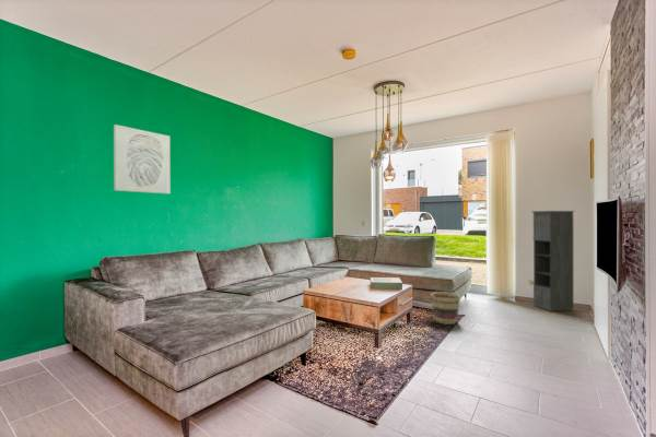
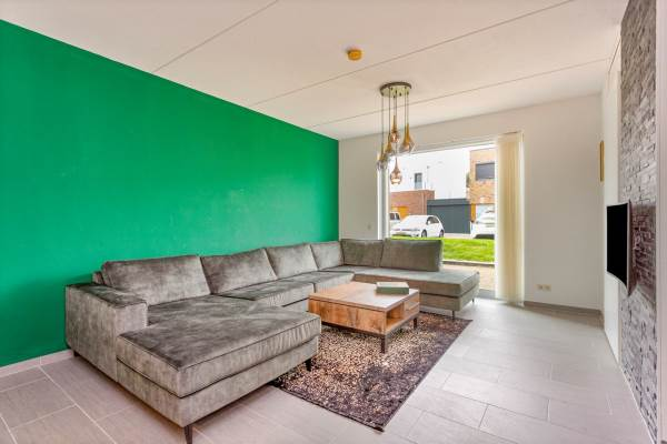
- basket (445, 307)
- wall art (143, 161)
- storage cabinet (552, 259)
